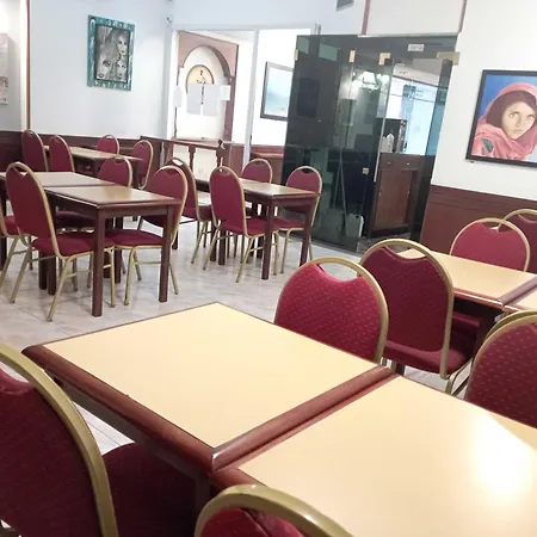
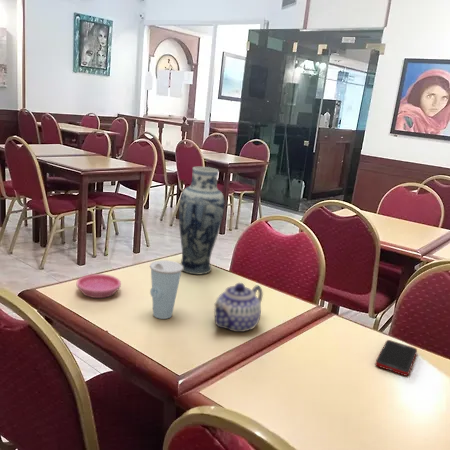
+ teapot (239, 303)
+ saucer (98, 286)
+ vase (200, 220)
+ cell phone (396, 357)
+ cup (164, 288)
